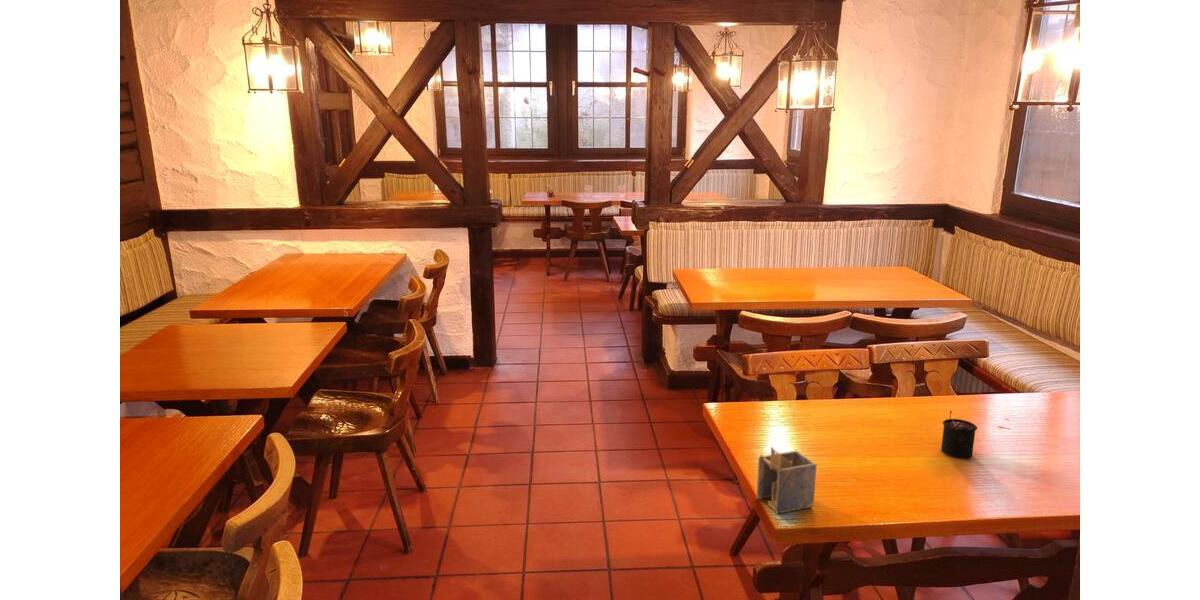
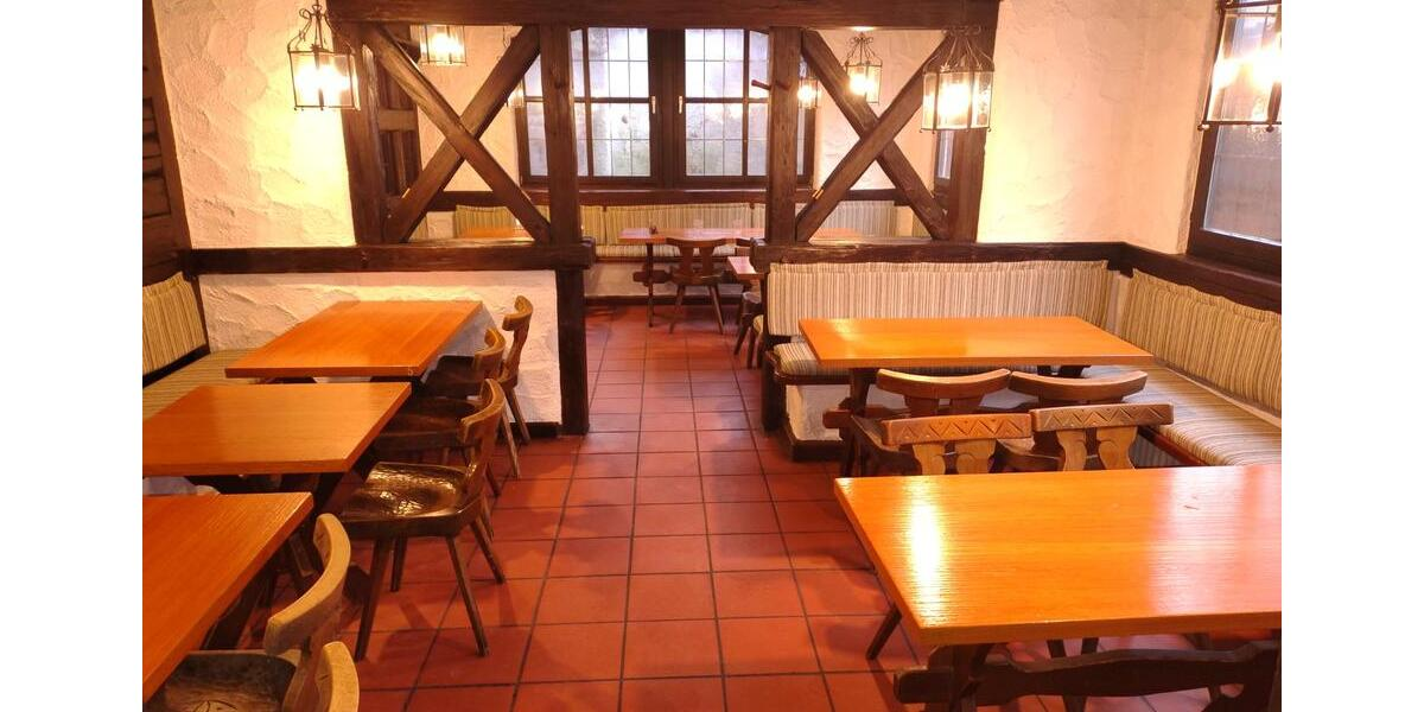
- candle (959, 431)
- napkin holder (786, 473)
